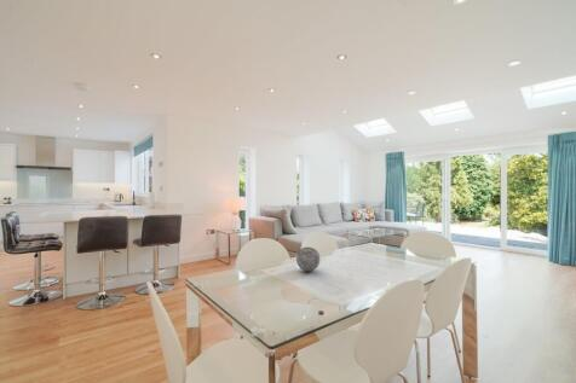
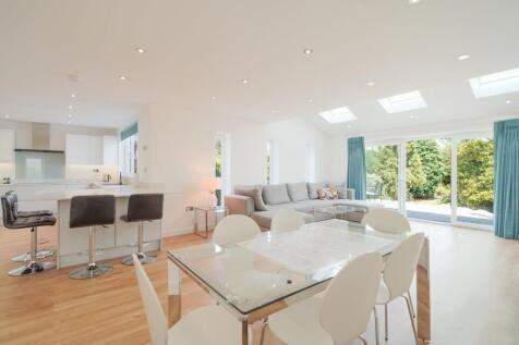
- decorative orb (307, 259)
